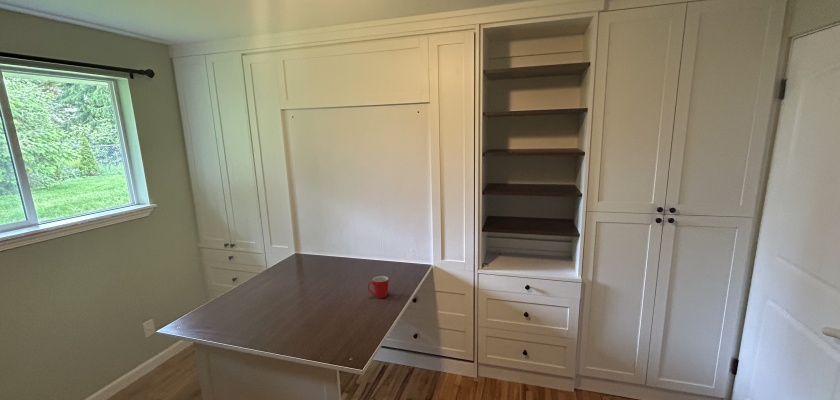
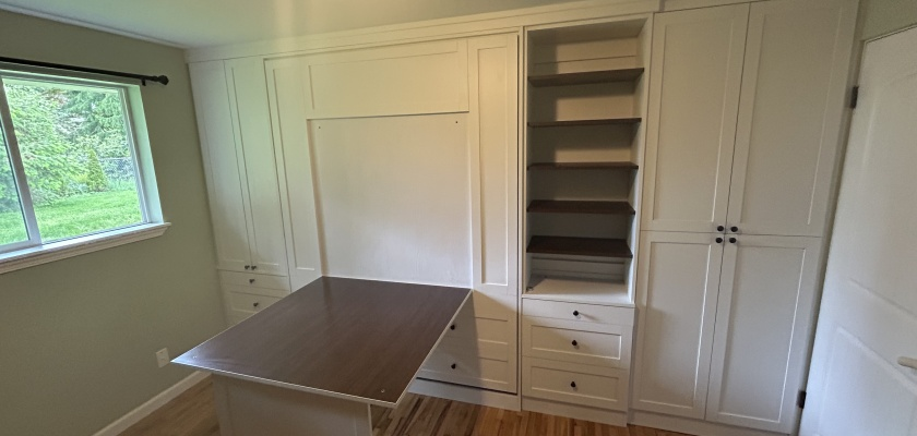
- mug (378, 288)
